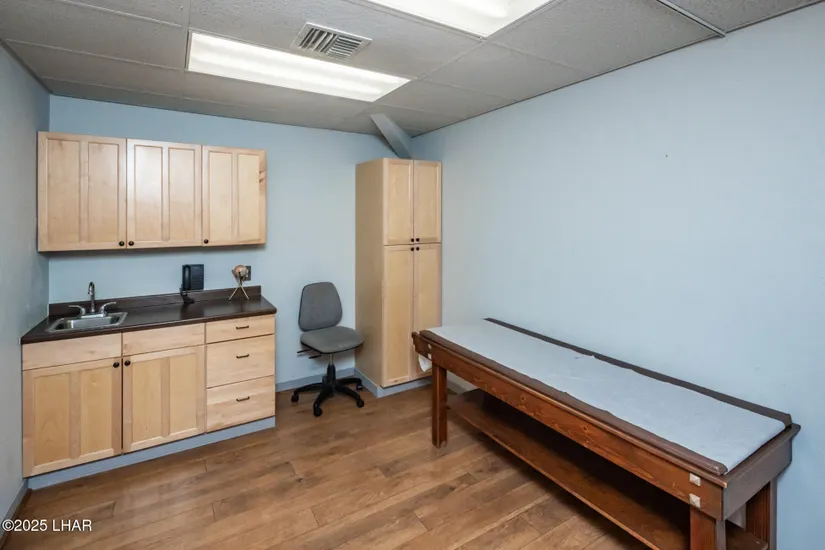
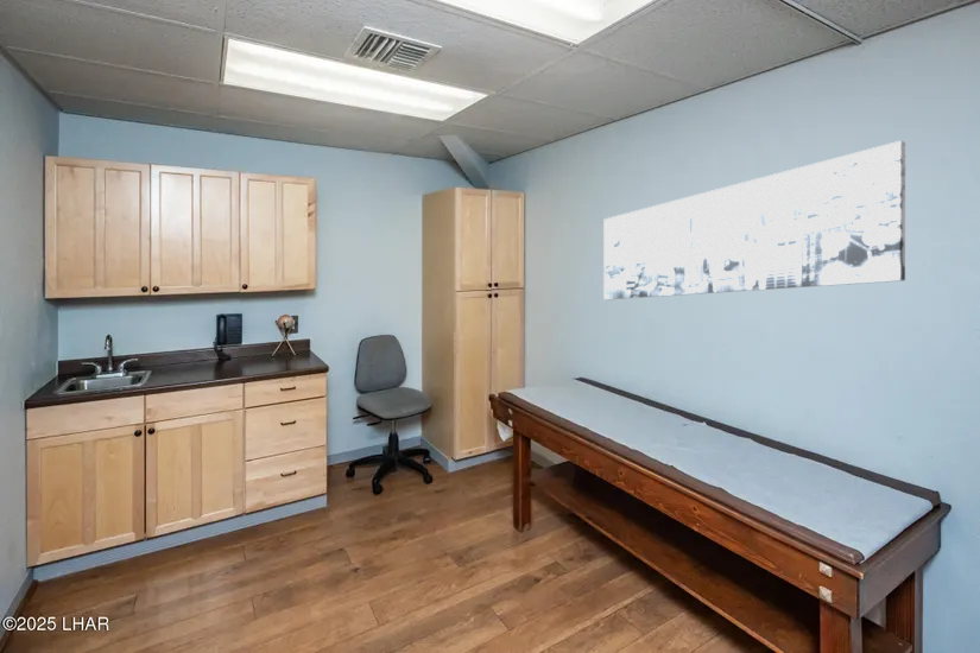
+ wall art (714, 241)
